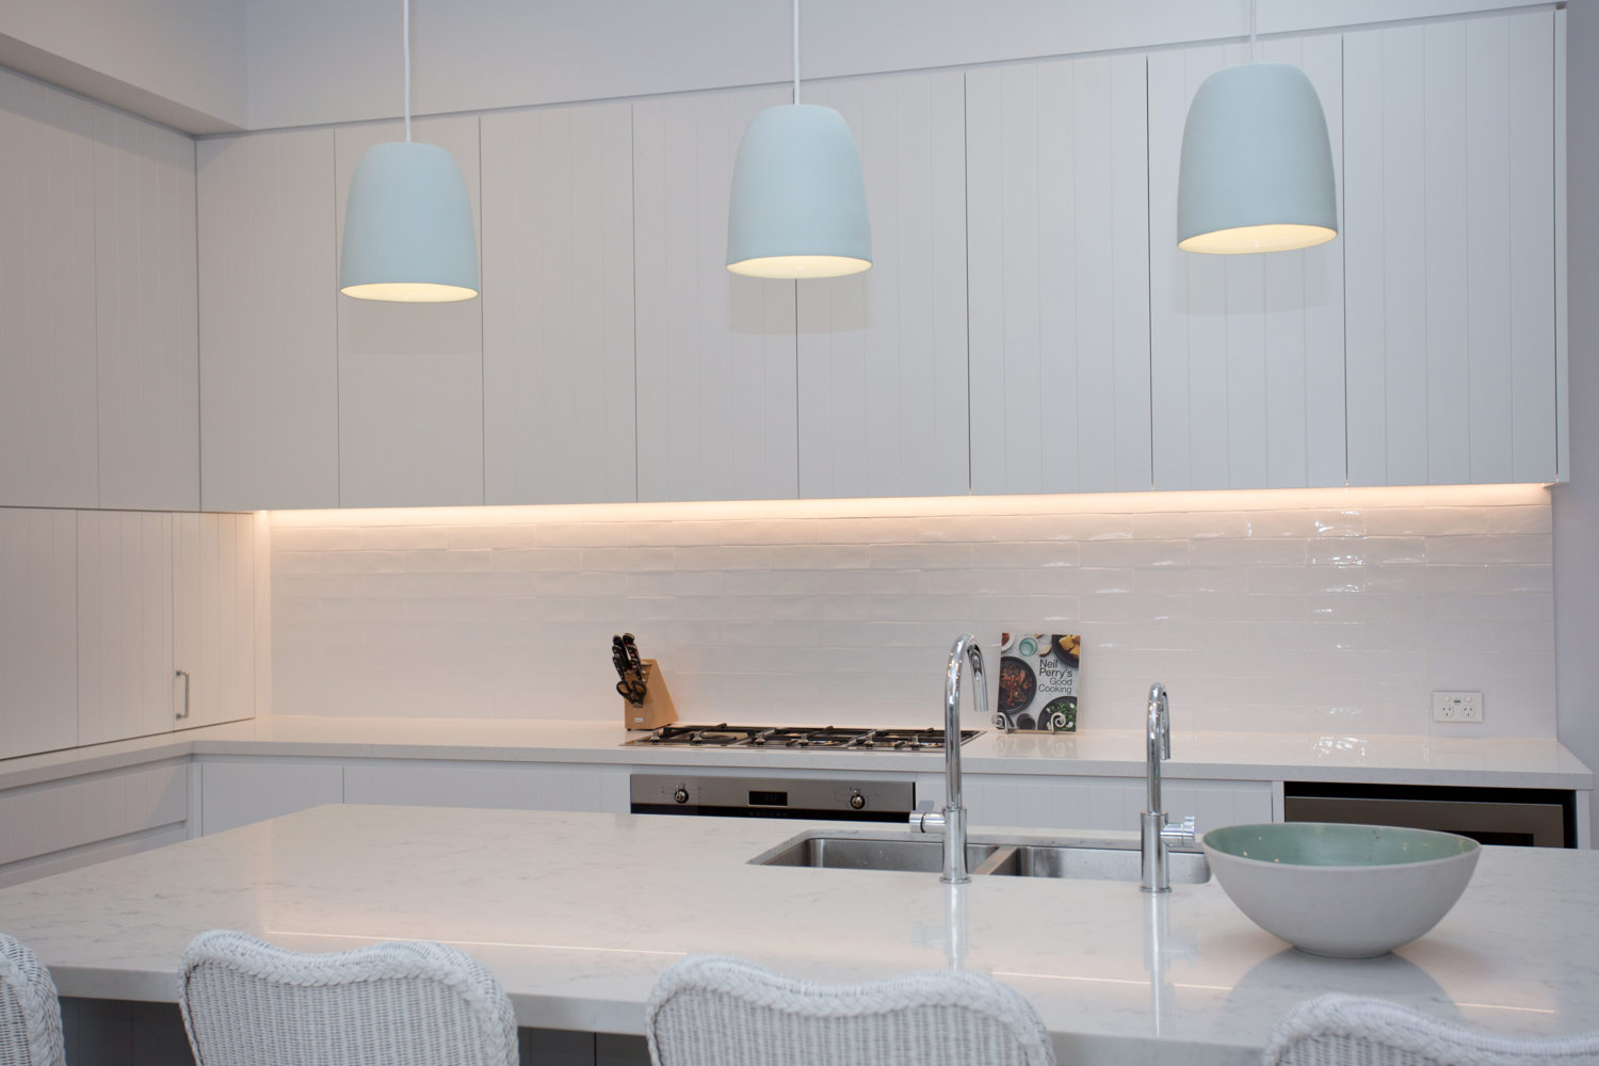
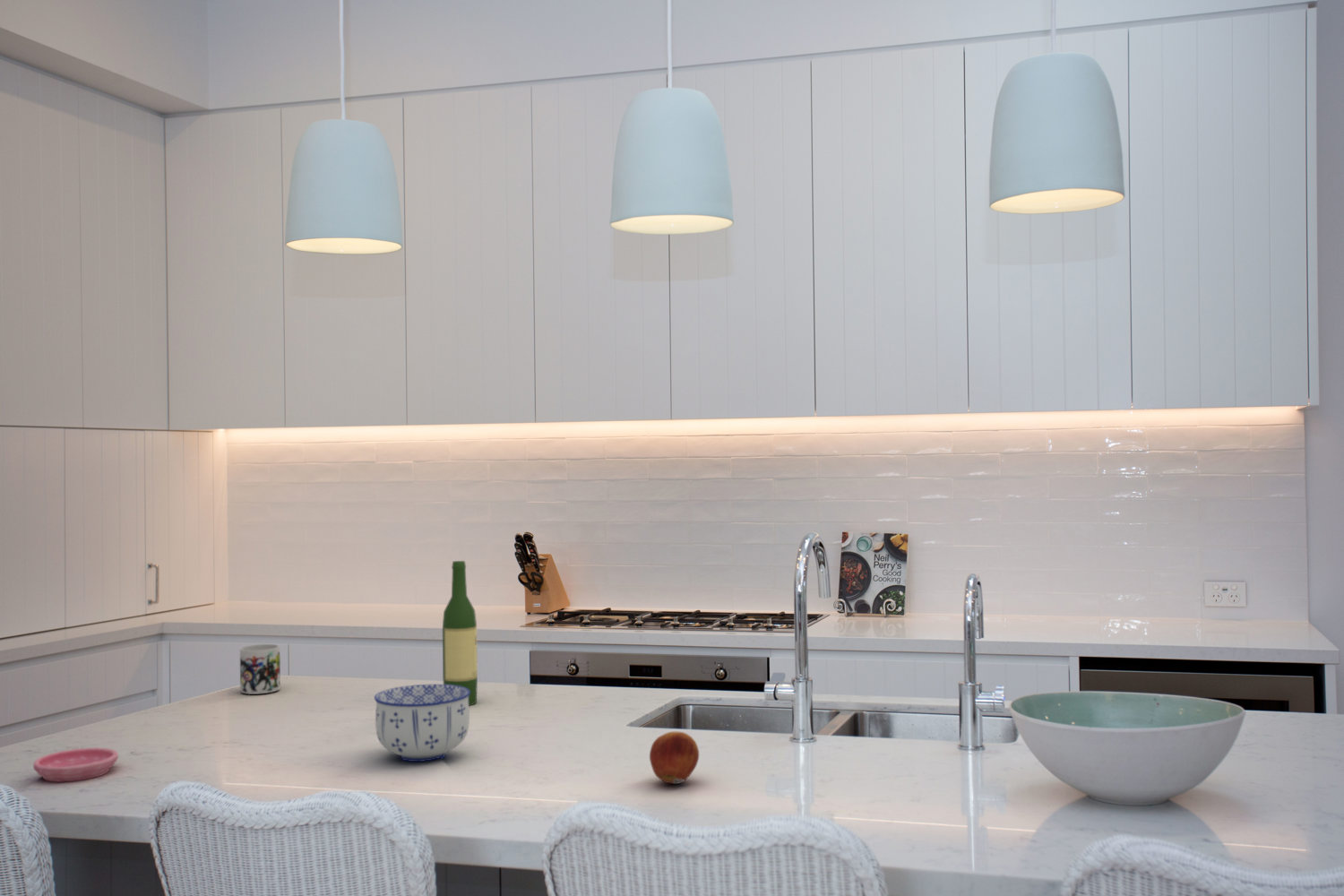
+ apple (674, 756)
+ saucer (76, 766)
+ wine bottle (460, 632)
+ bowl (423, 726)
+ mug (264, 668)
